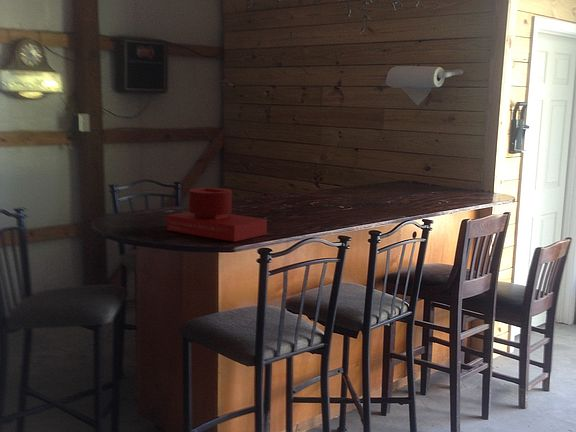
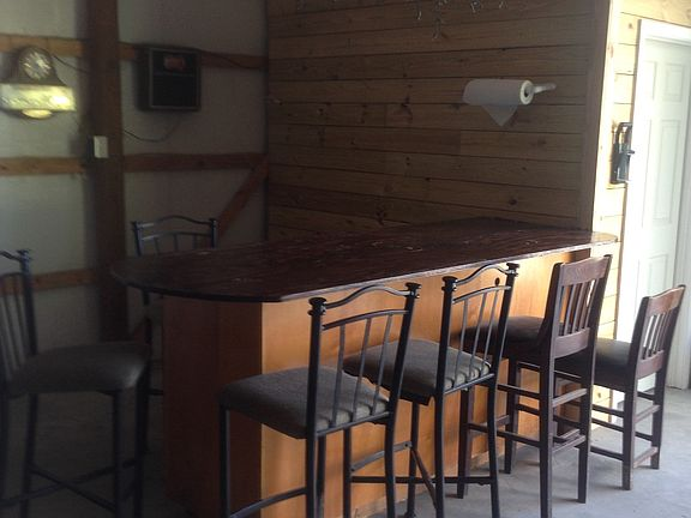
- ashtray (216, 211)
